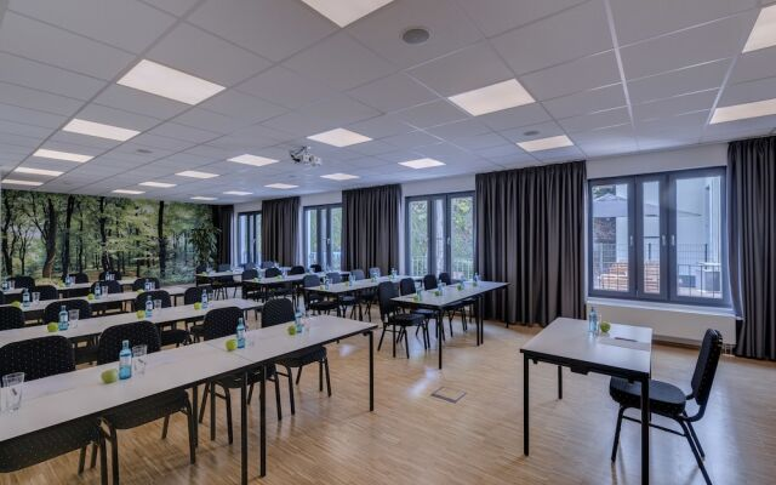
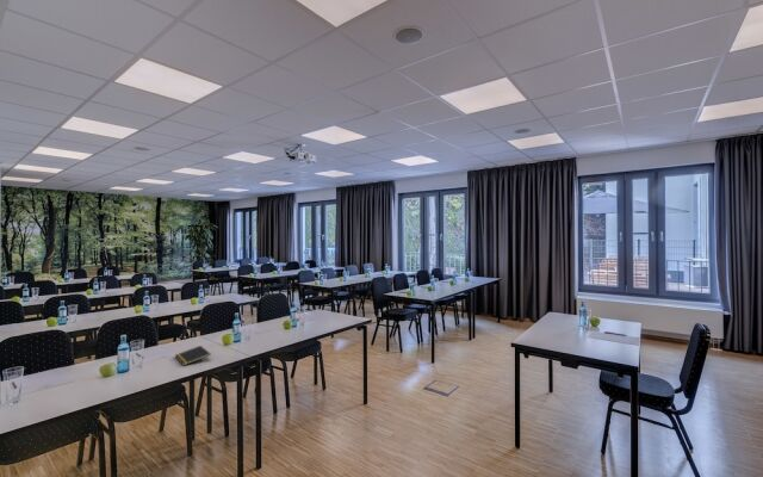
+ notepad (192, 354)
